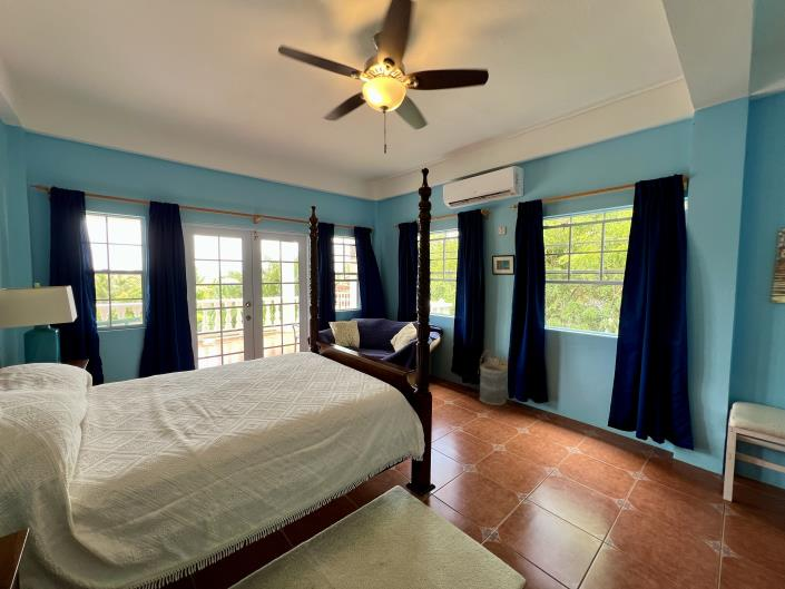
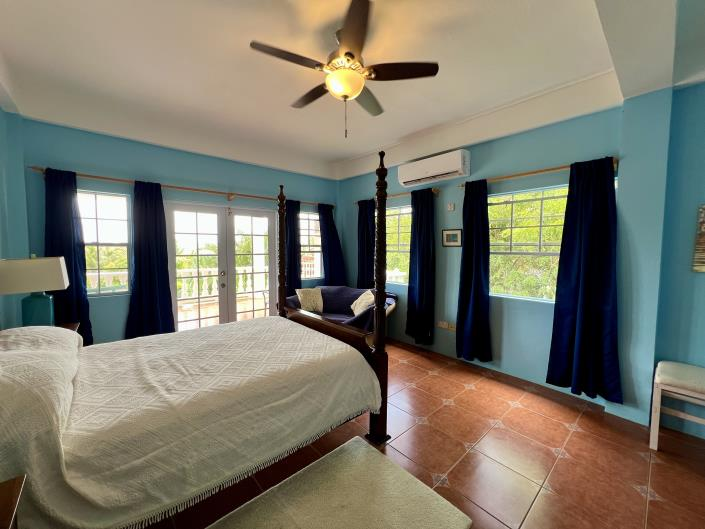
- basket (493, 375)
